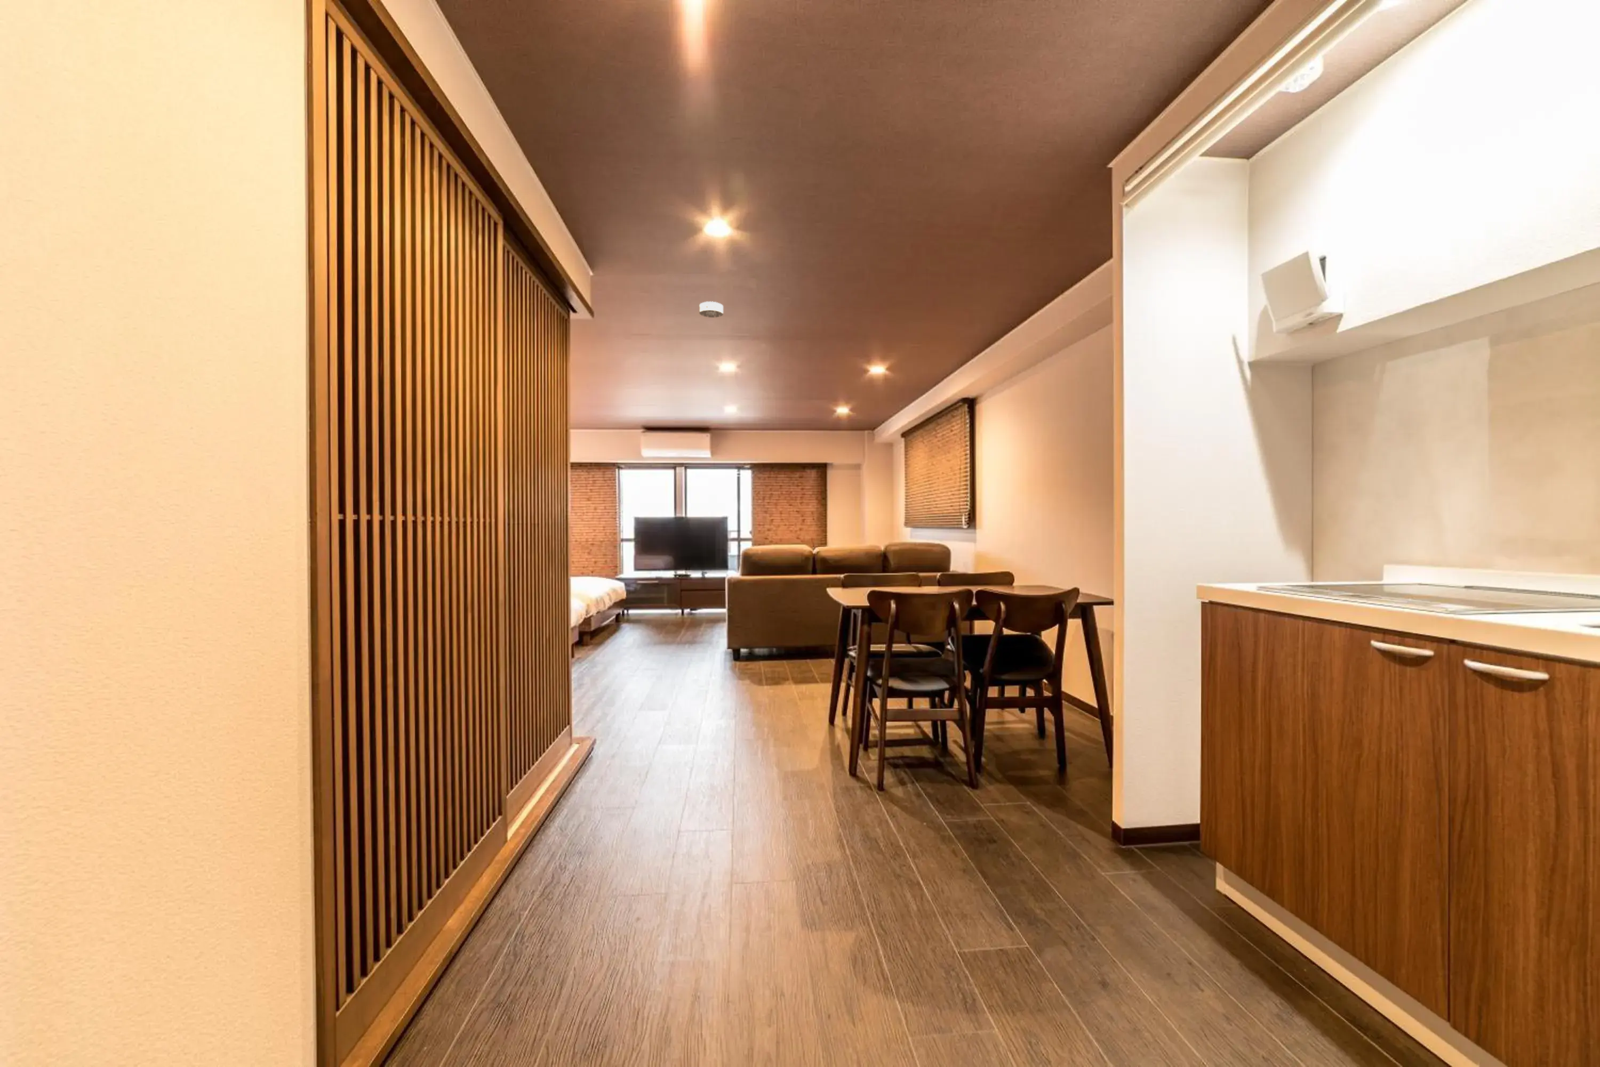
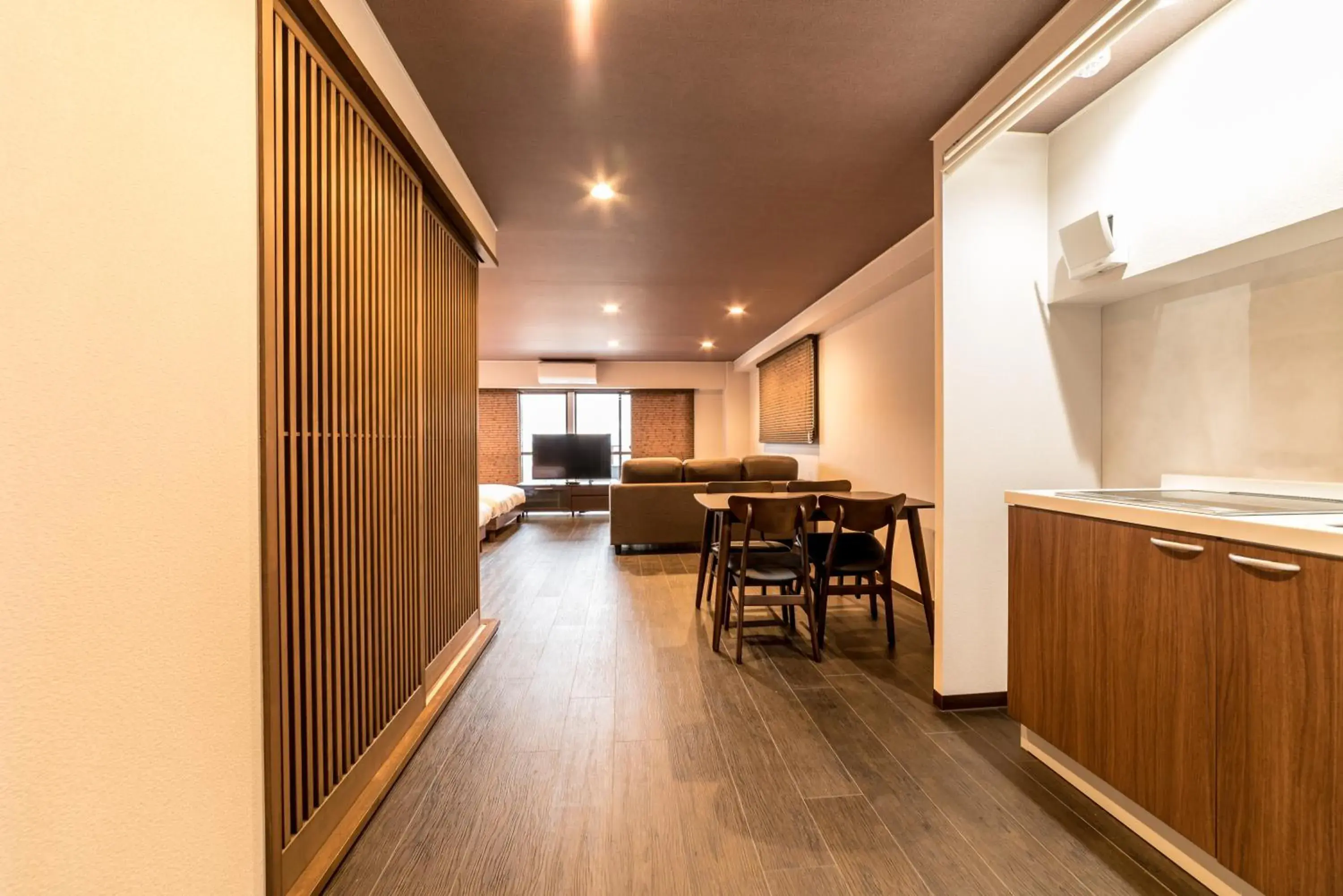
- smoke detector (711, 310)
